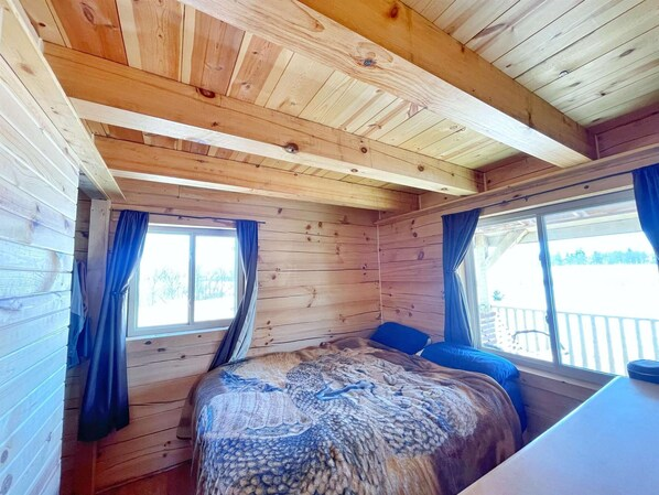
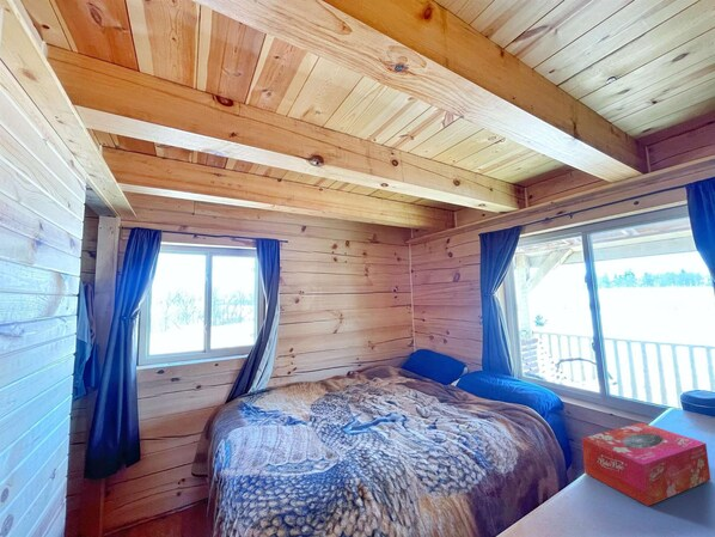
+ tissue box (643, 458)
